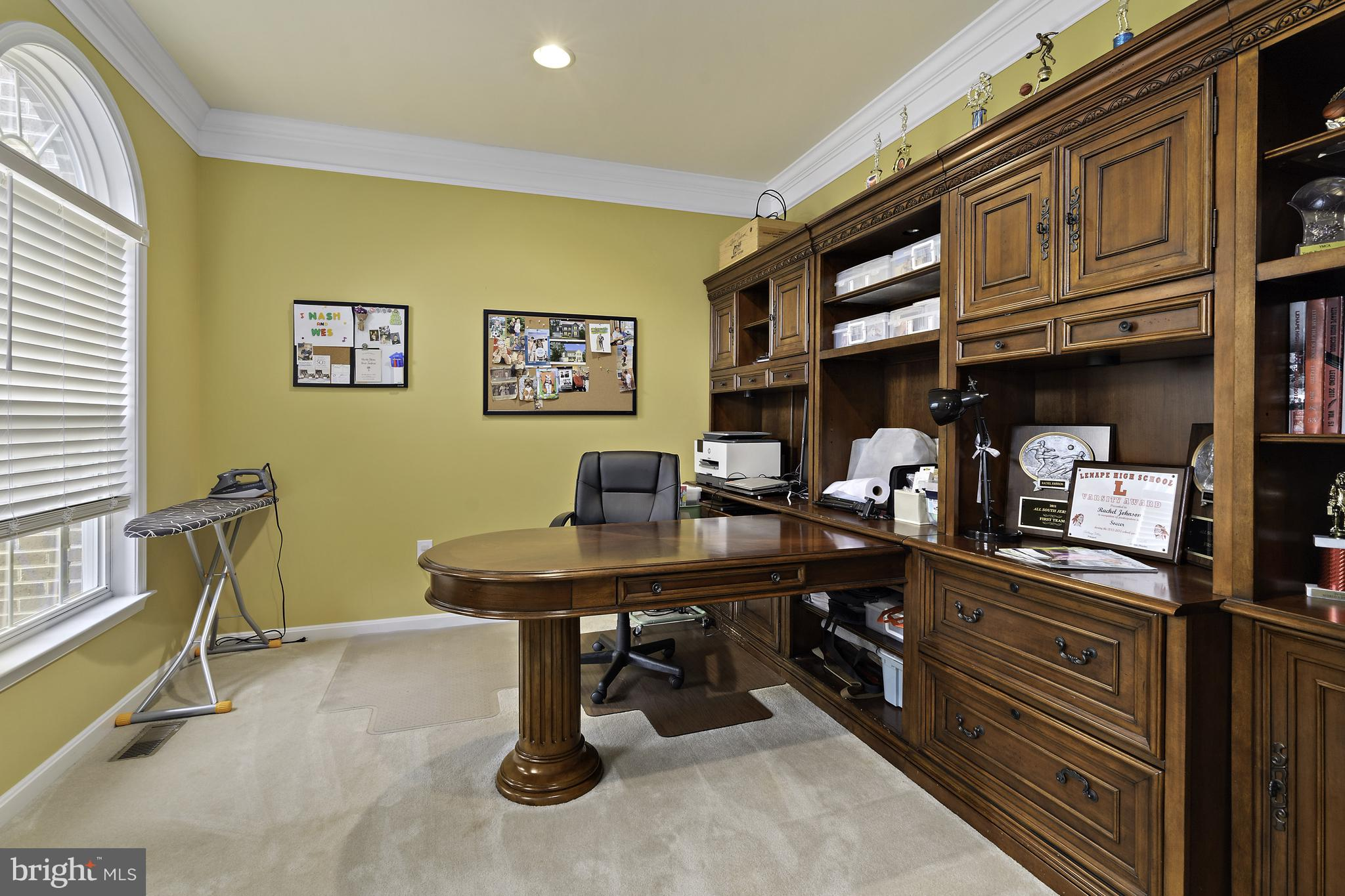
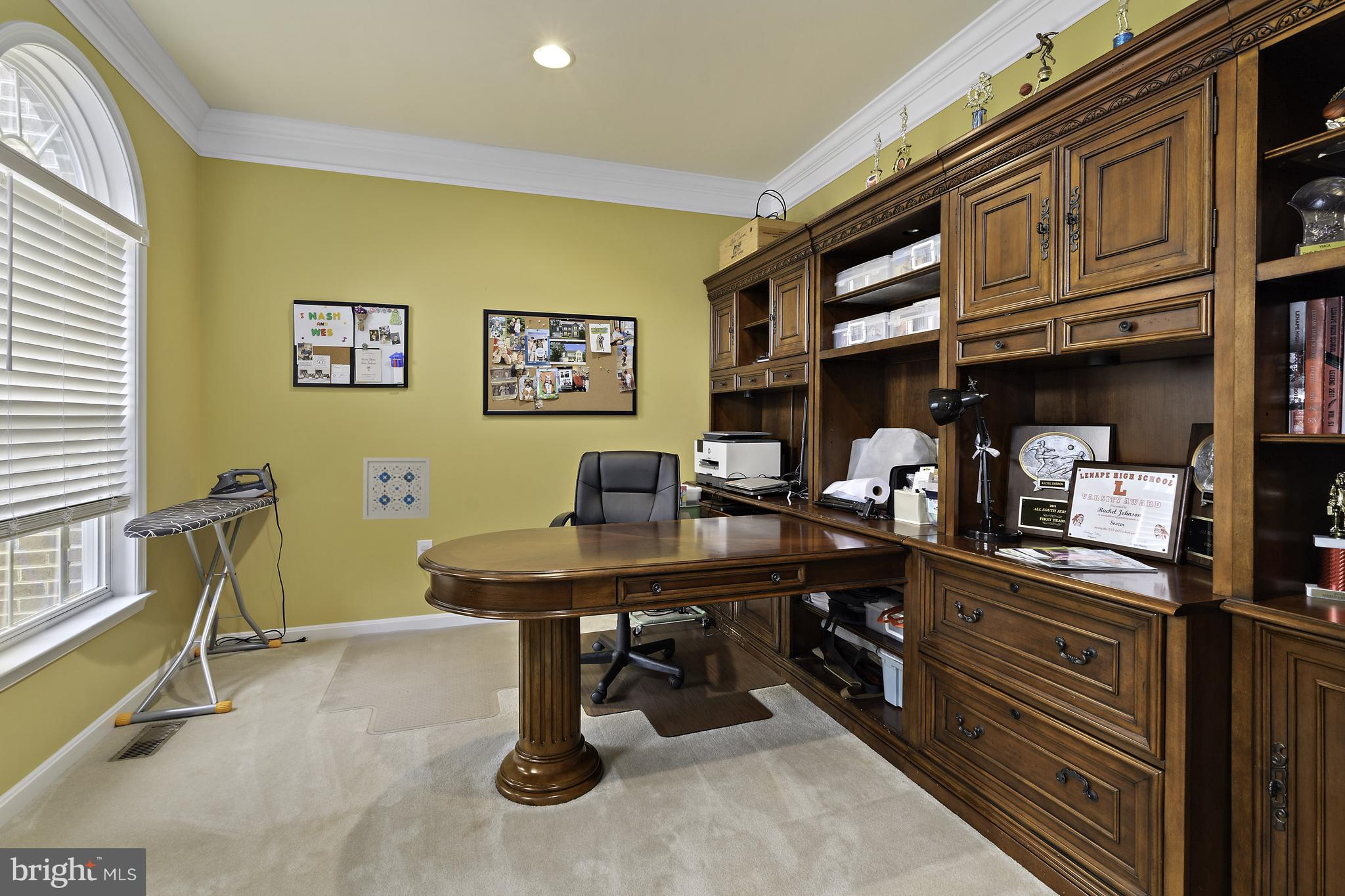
+ wall art (397, 488)
